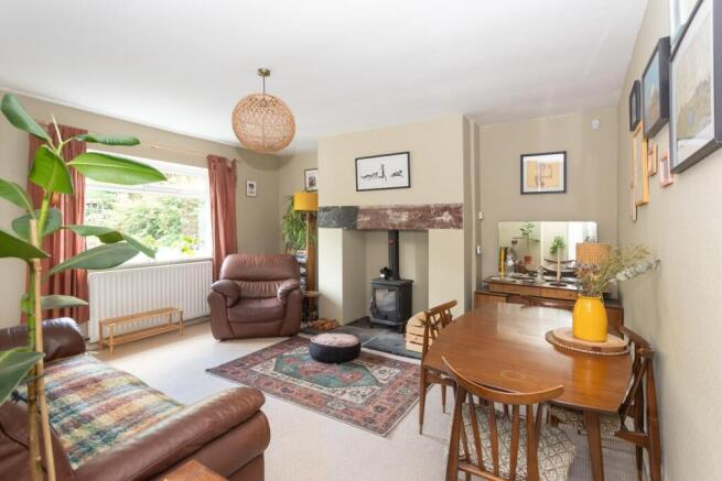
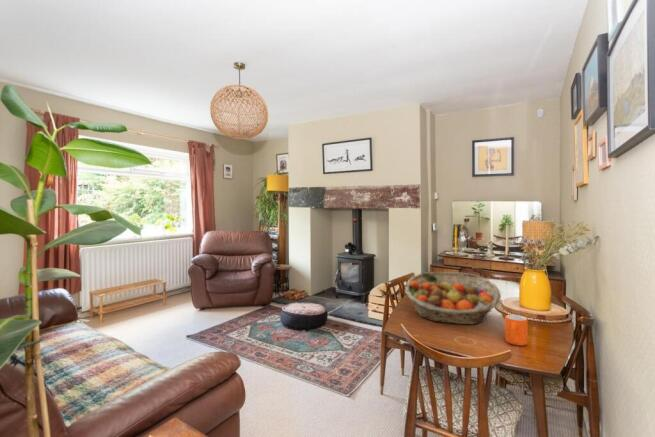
+ fruit basket (450, 296)
+ mug (517, 331)
